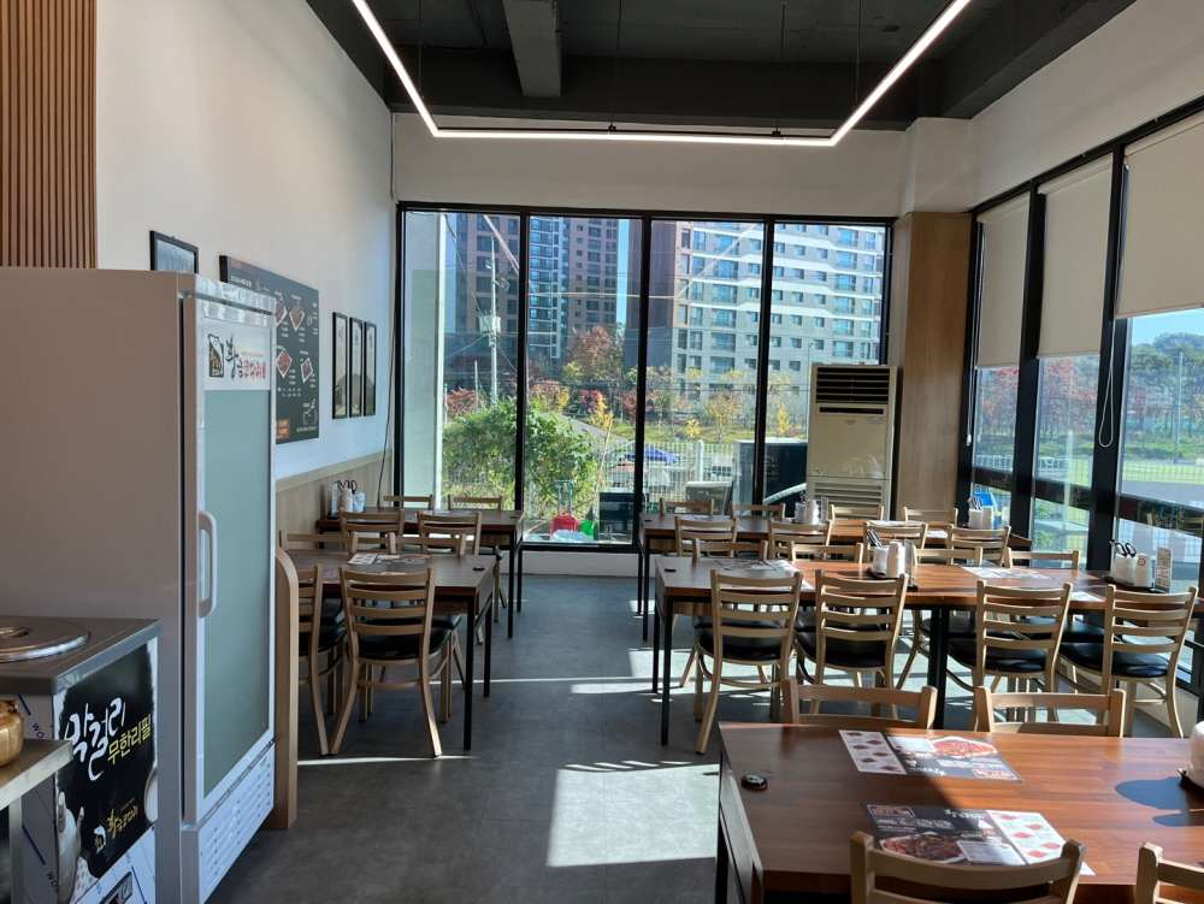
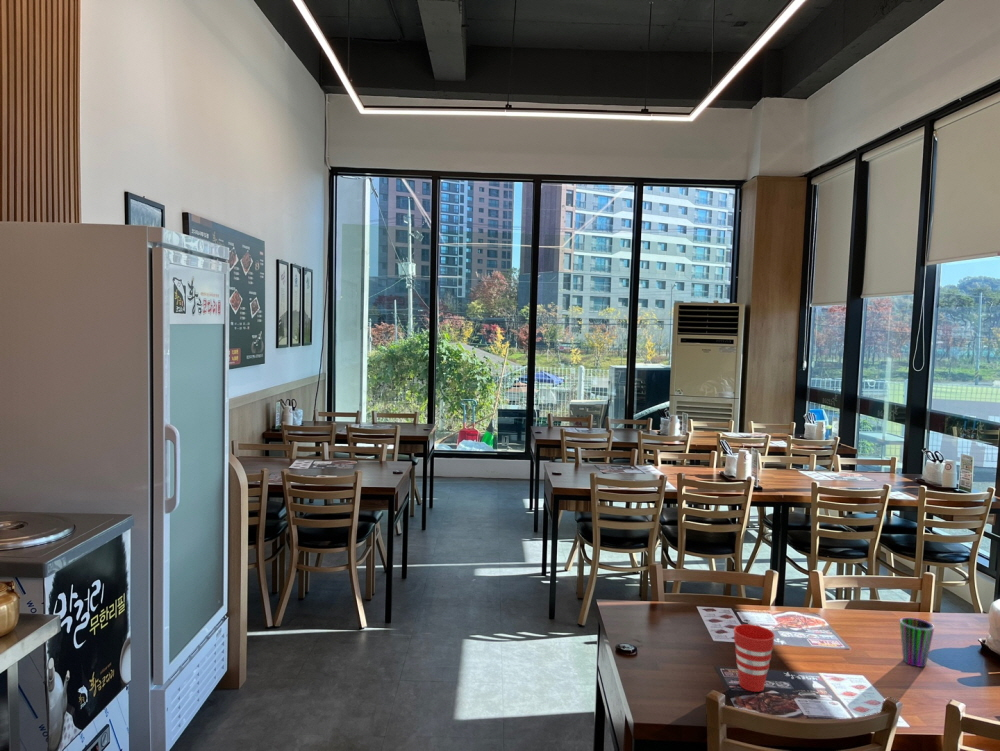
+ cup (752, 659)
+ cup (915, 642)
